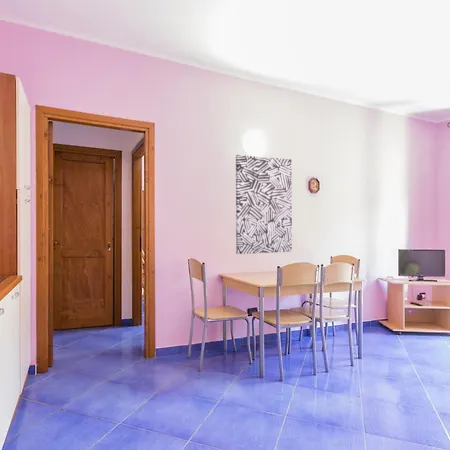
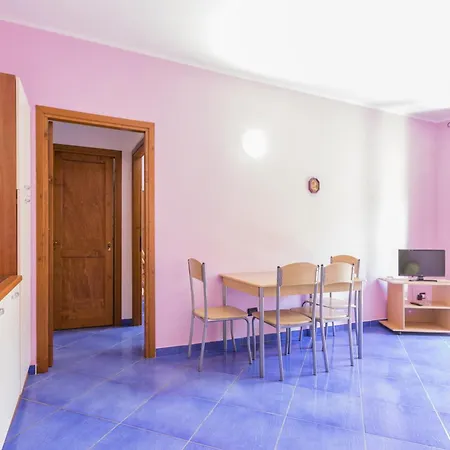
- wall art (264, 205)
